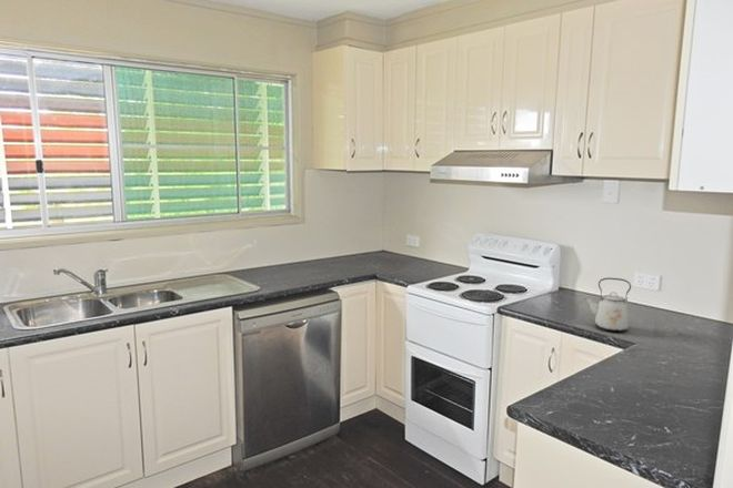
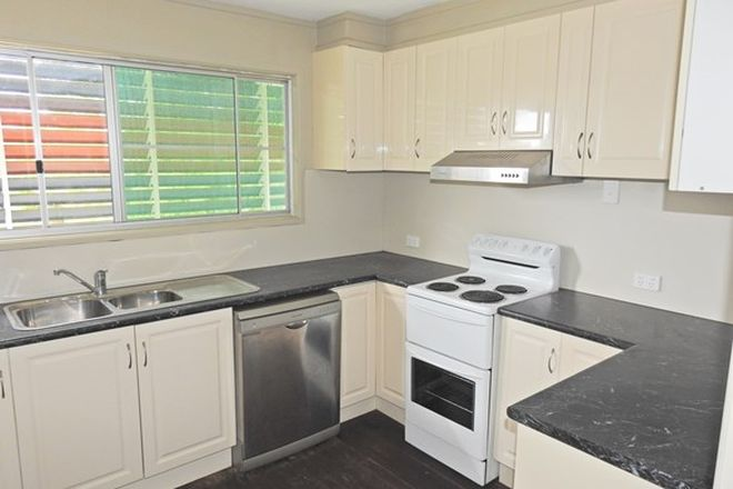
- kettle (606, 303)
